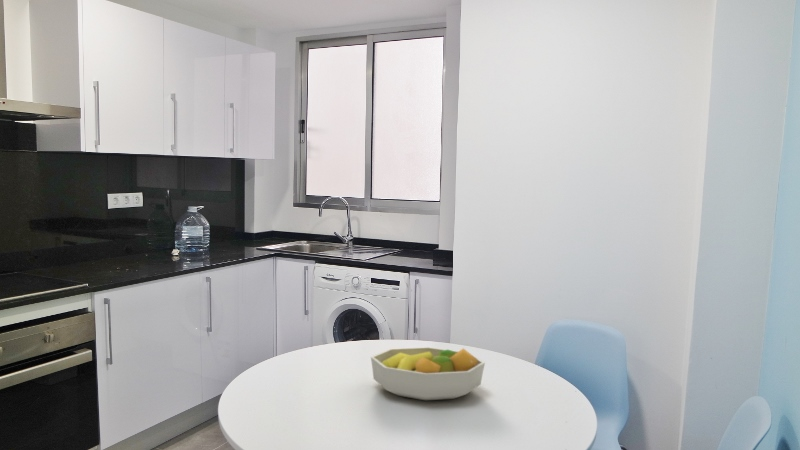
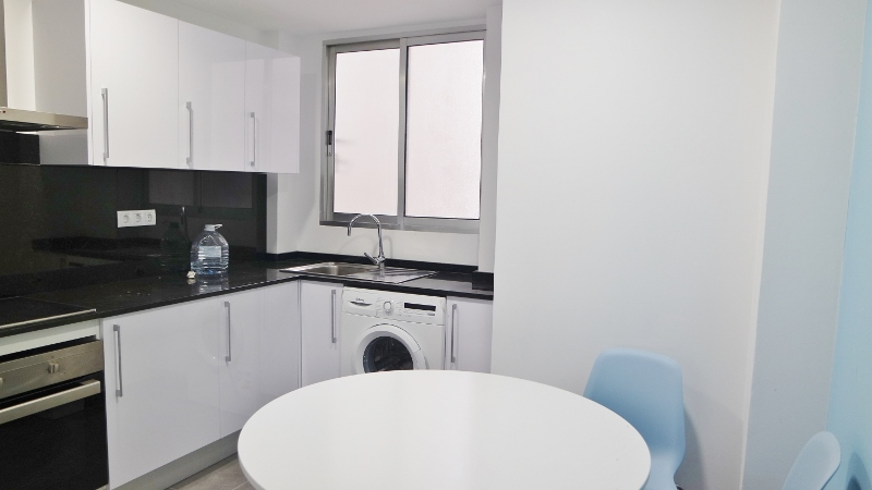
- fruit bowl (427, 367)
